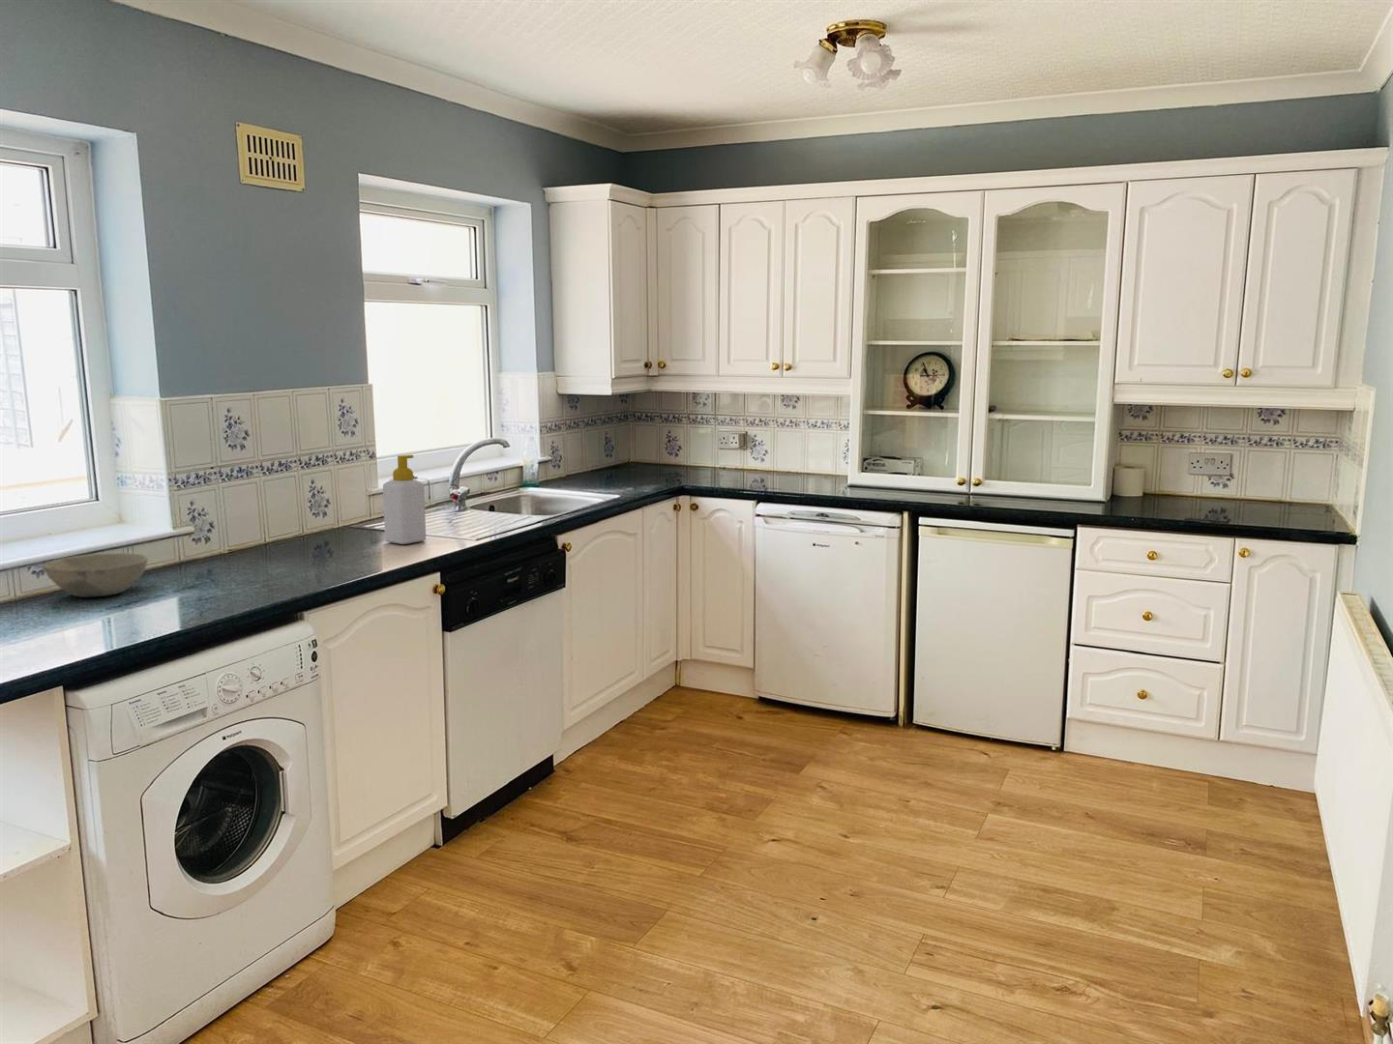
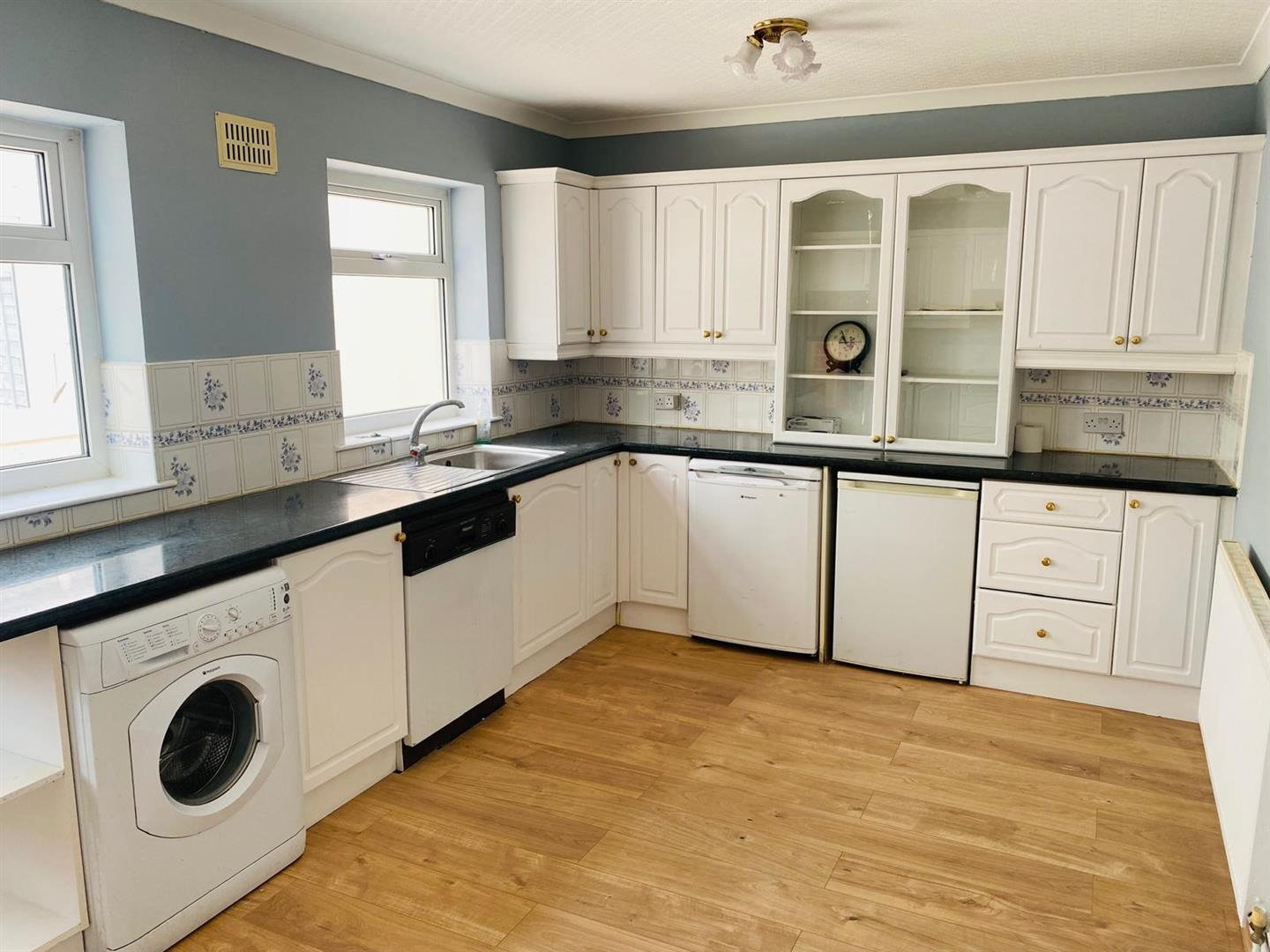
- bowl (97, 577)
- soap bottle (404, 499)
